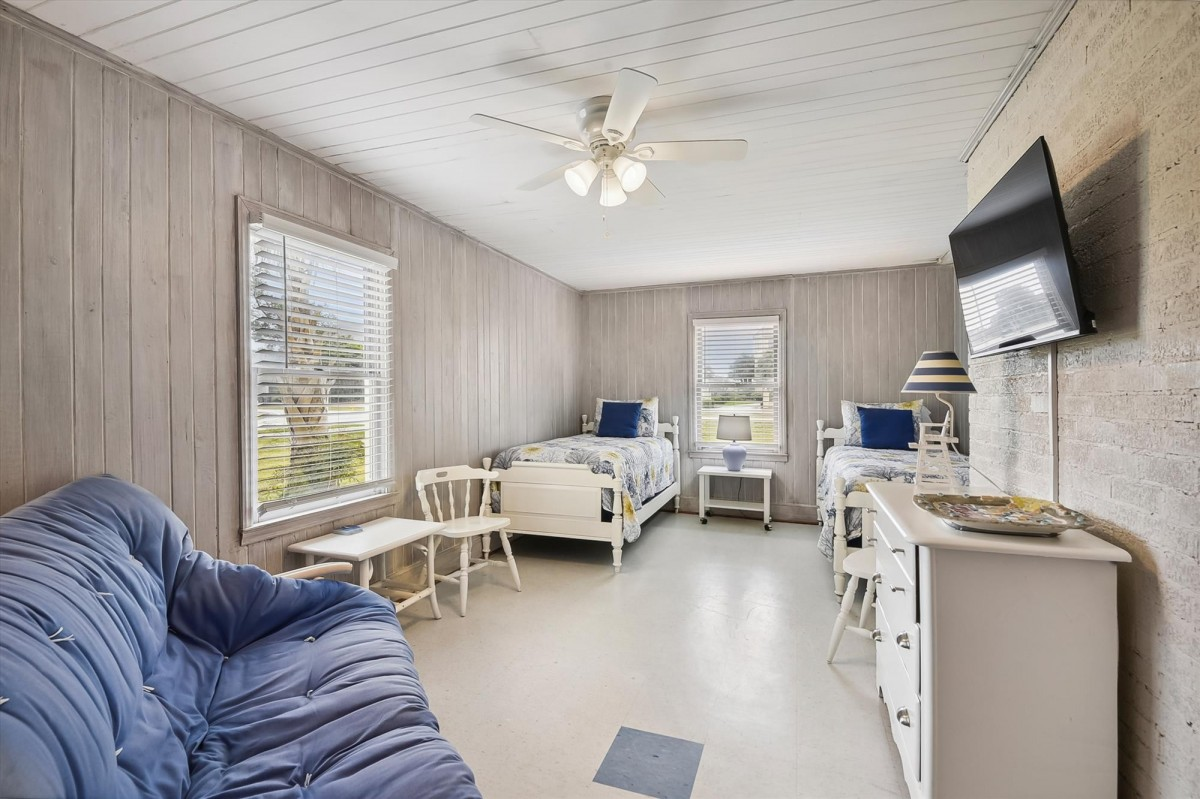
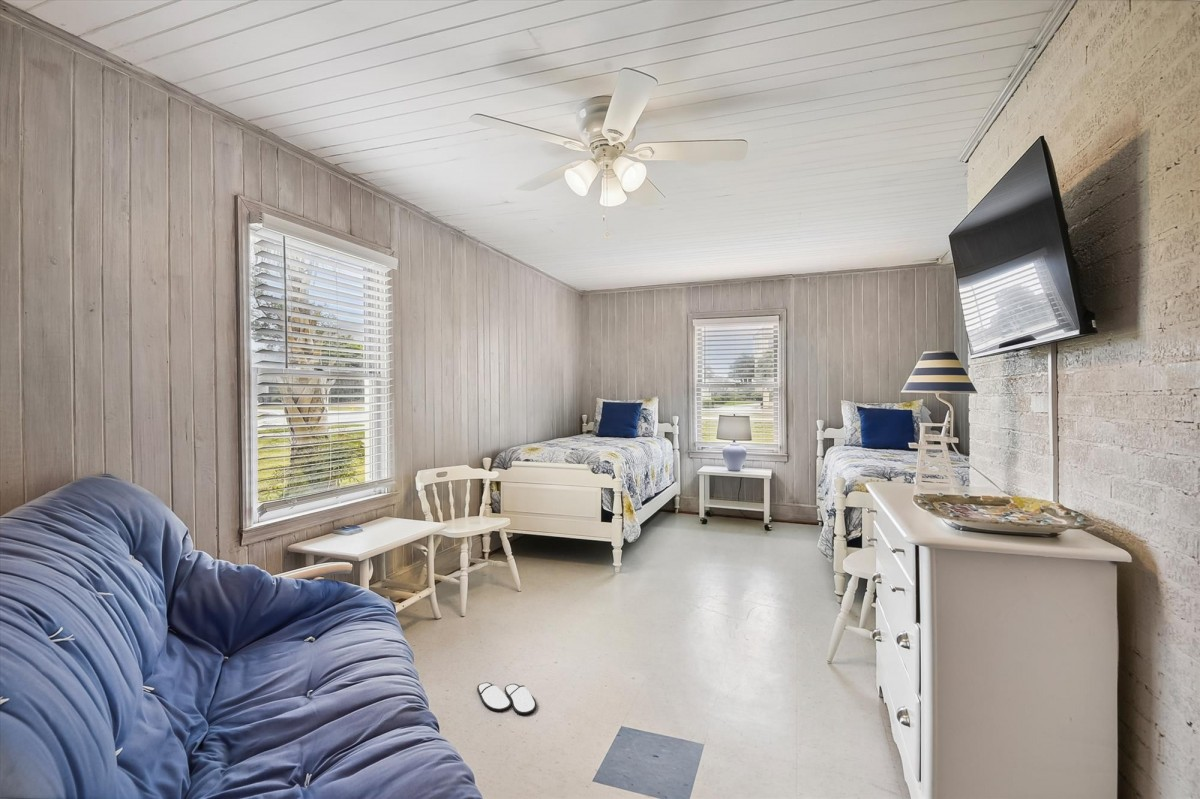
+ slippers (506, 692)
